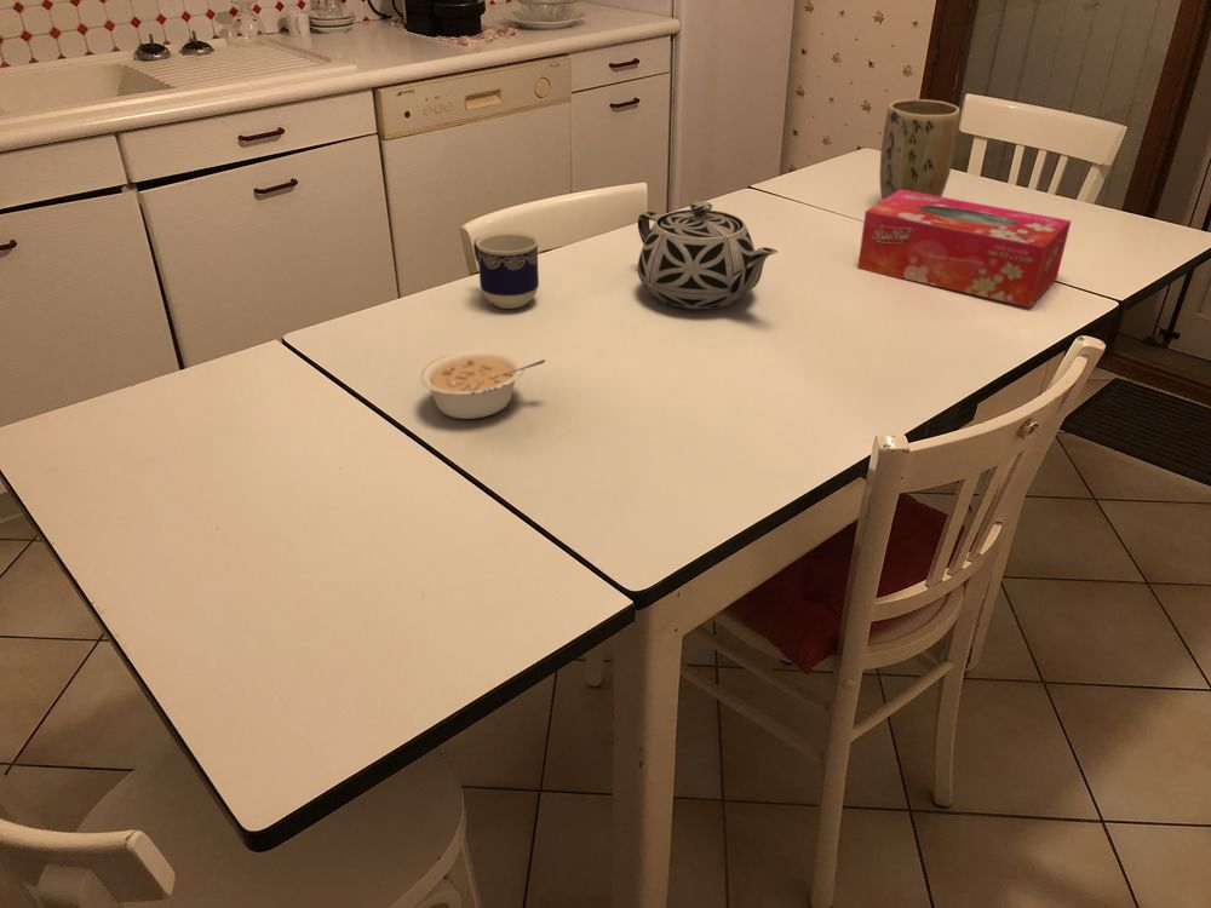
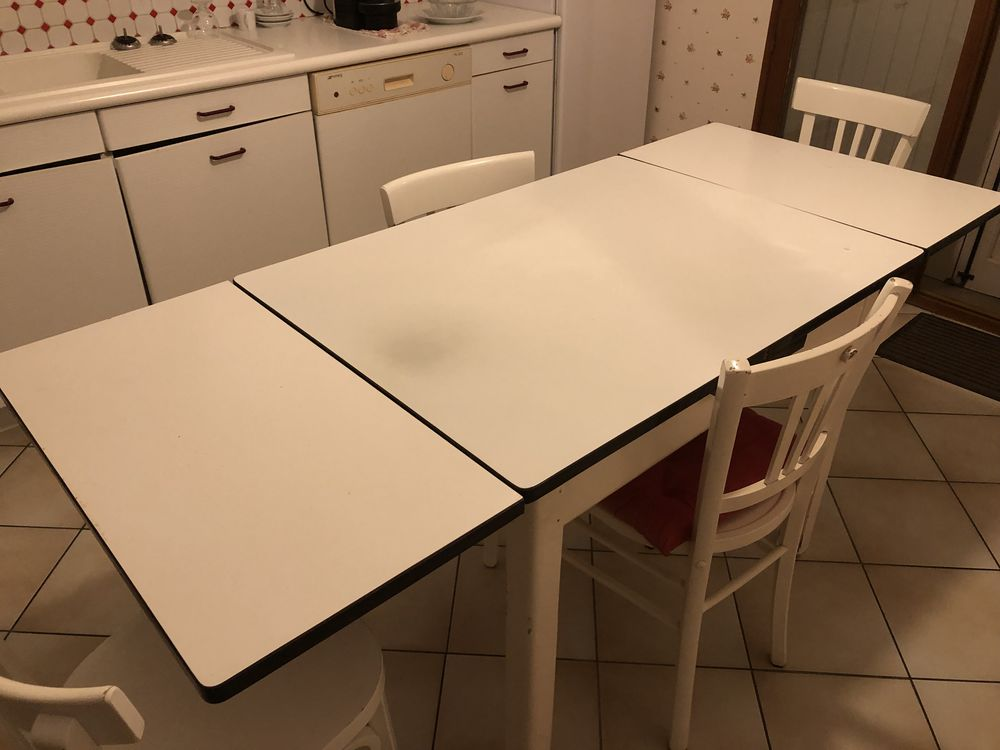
- legume (476, 381)
- plant pot (916, 160)
- teapot (702, 252)
- cup (501, 269)
- tissue box (960, 245)
